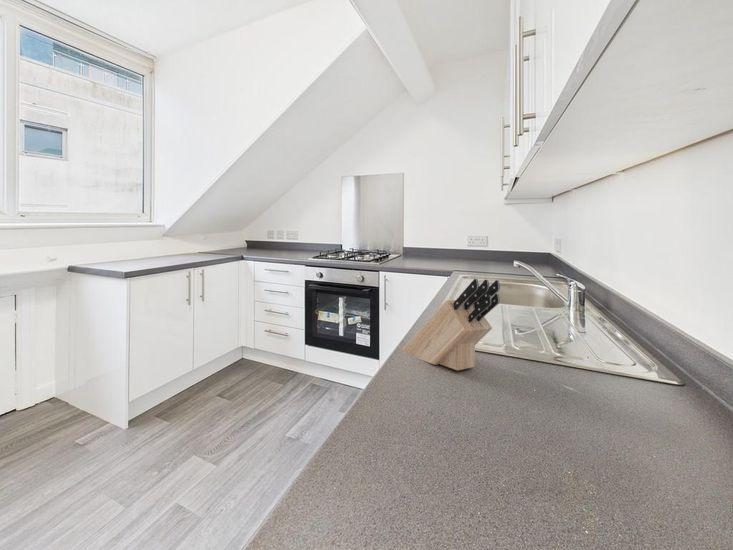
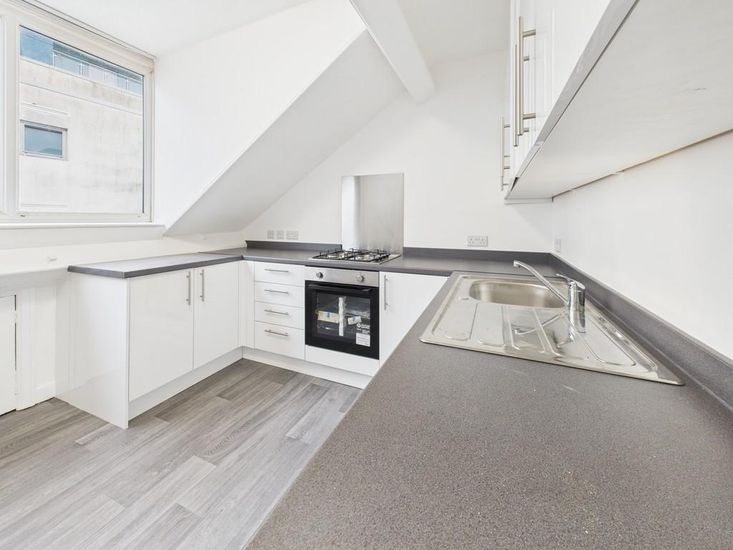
- knife block (449, 320)
